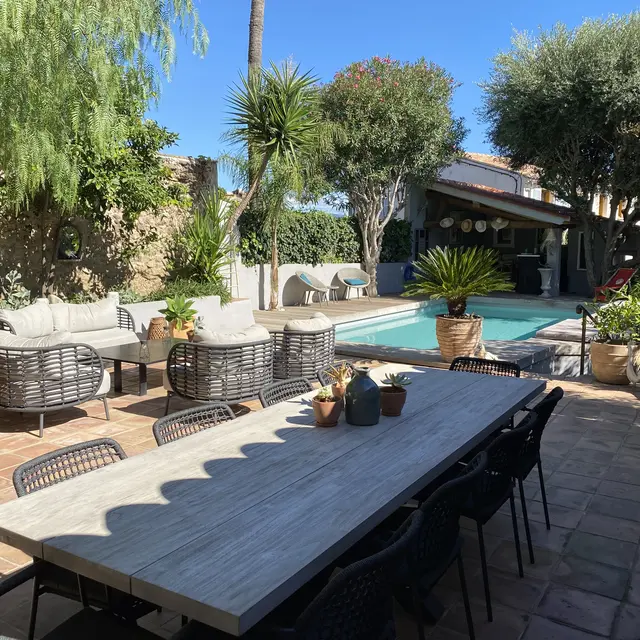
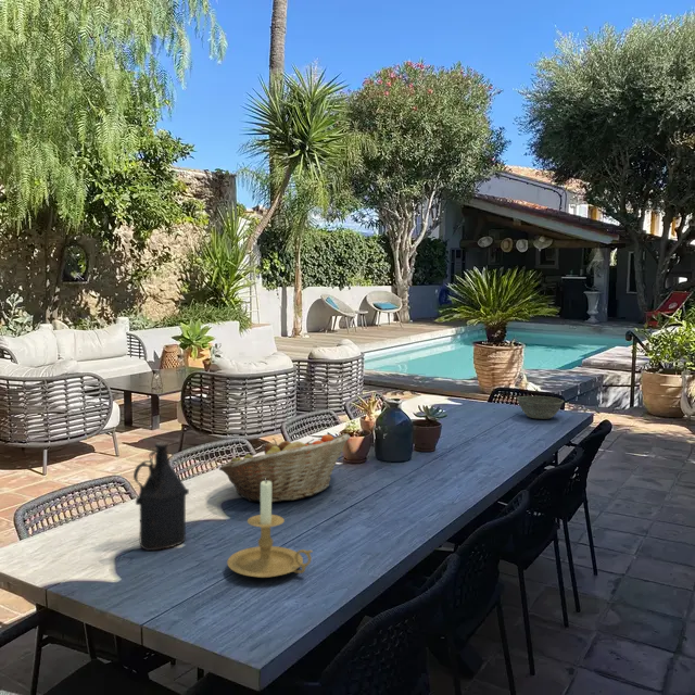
+ bottle (162, 493)
+ fruit basket (287, 462)
+ candle holder (265, 523)
+ bowl (539, 407)
